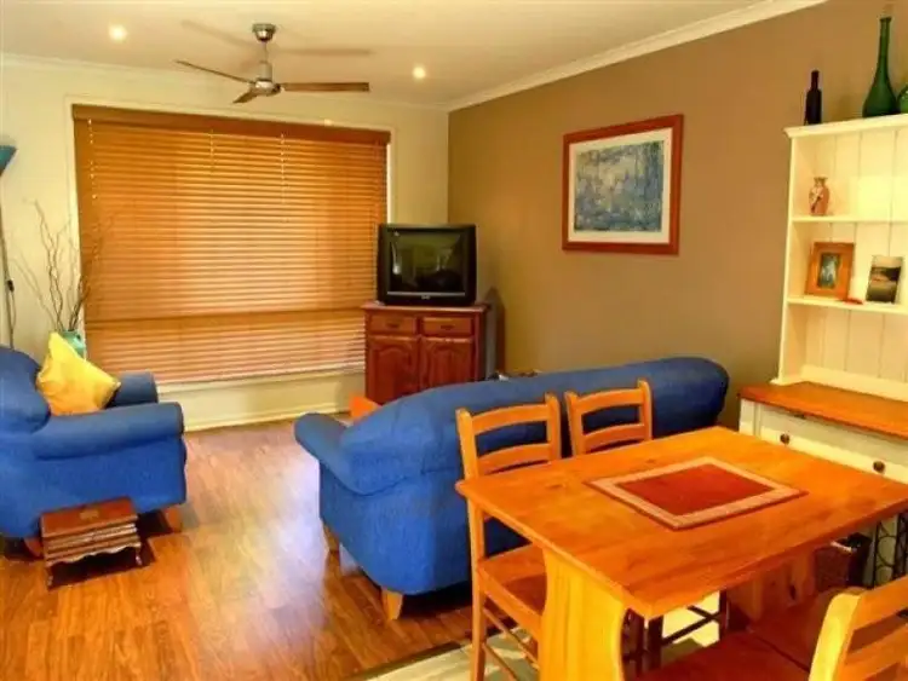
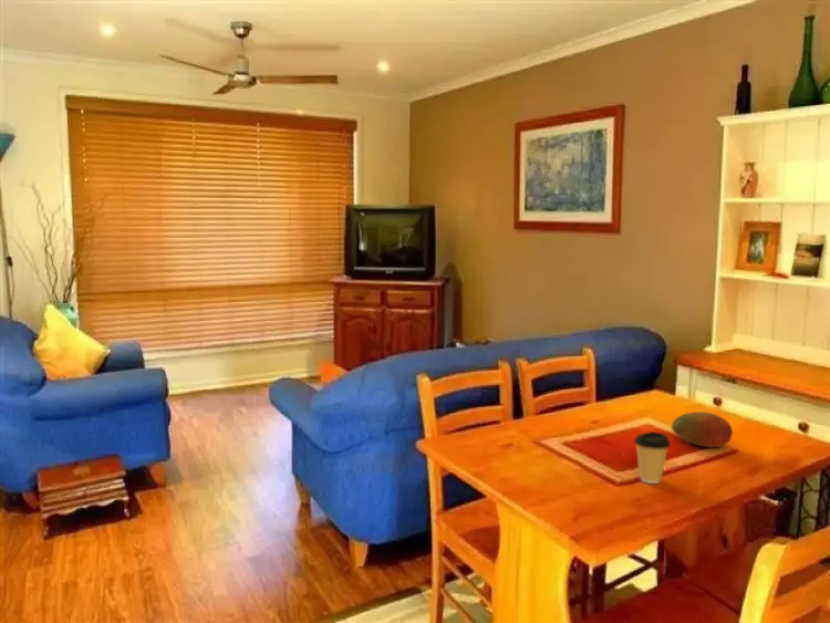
+ coffee cup (651, 457)
+ fruit (702, 428)
